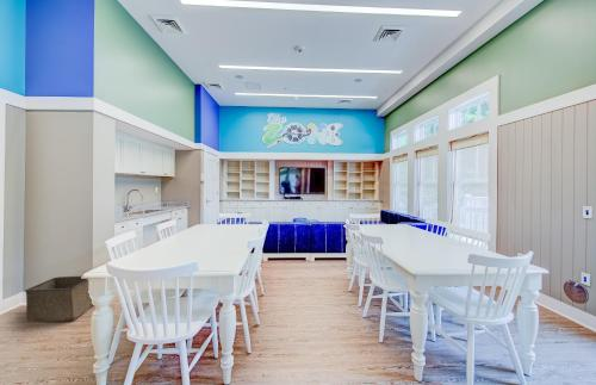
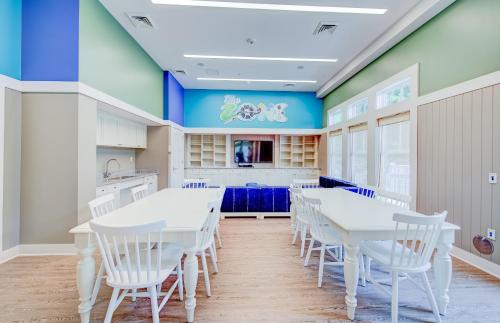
- storage bin (63, 297)
